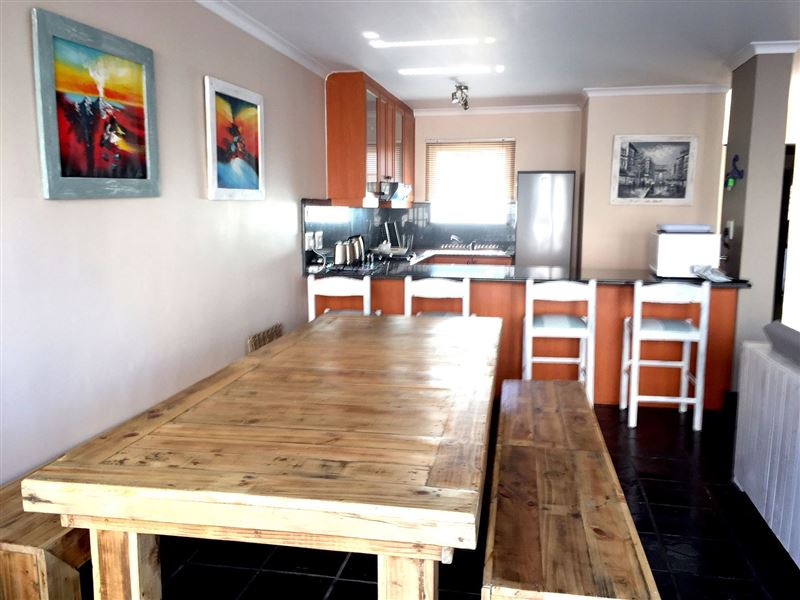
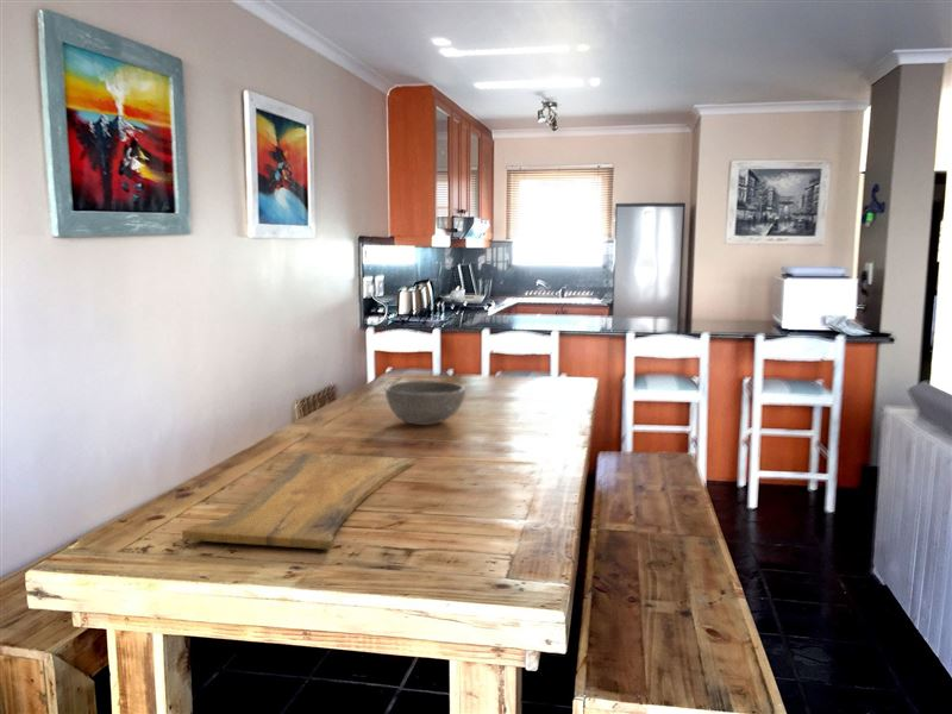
+ cutting board (315, 493)
+ bowl (425, 405)
